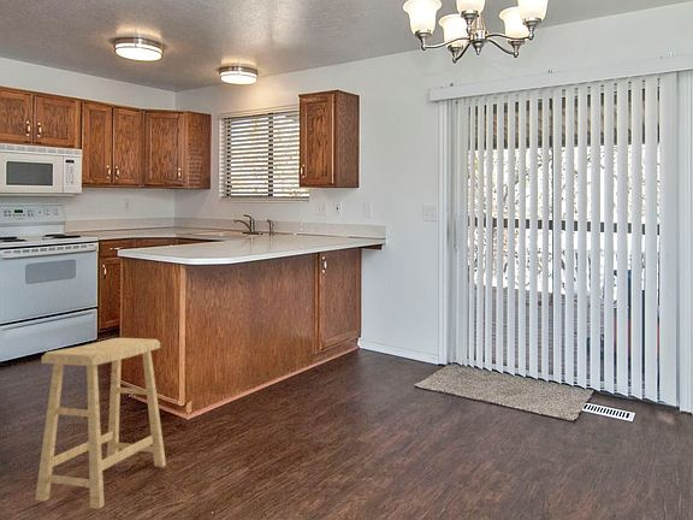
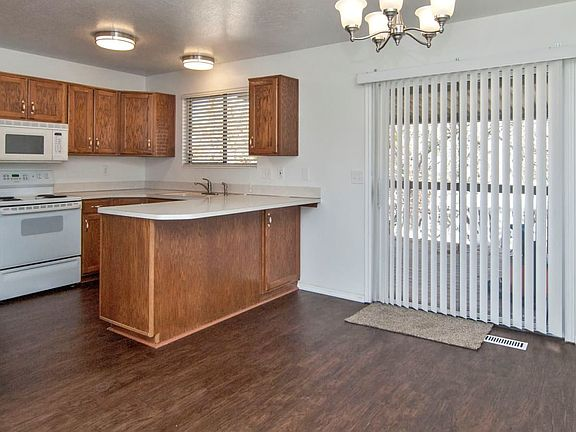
- stool (109, 414)
